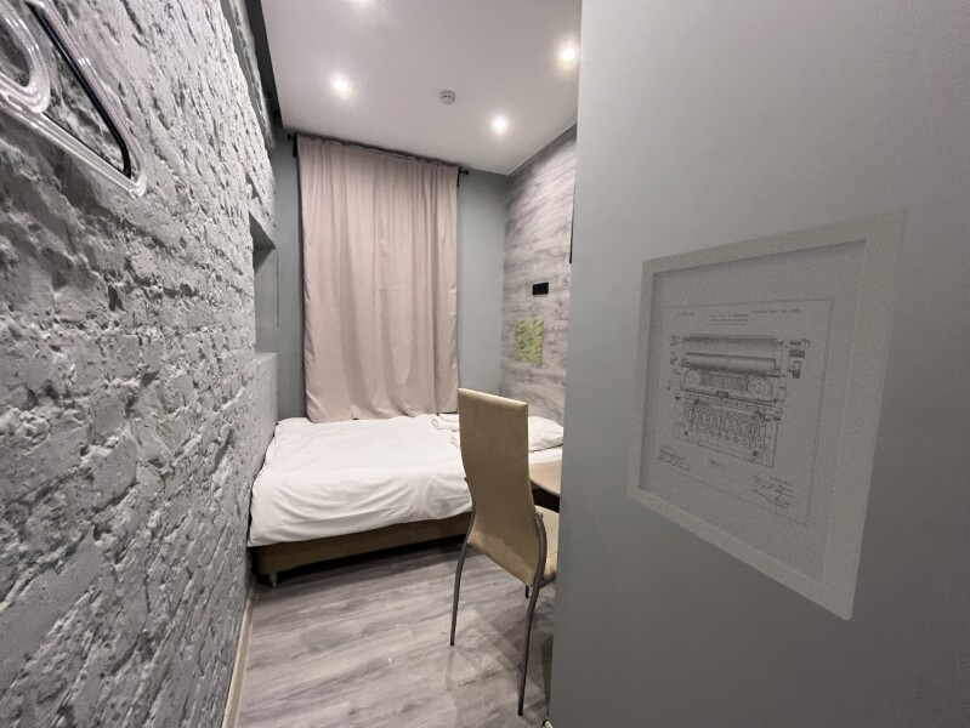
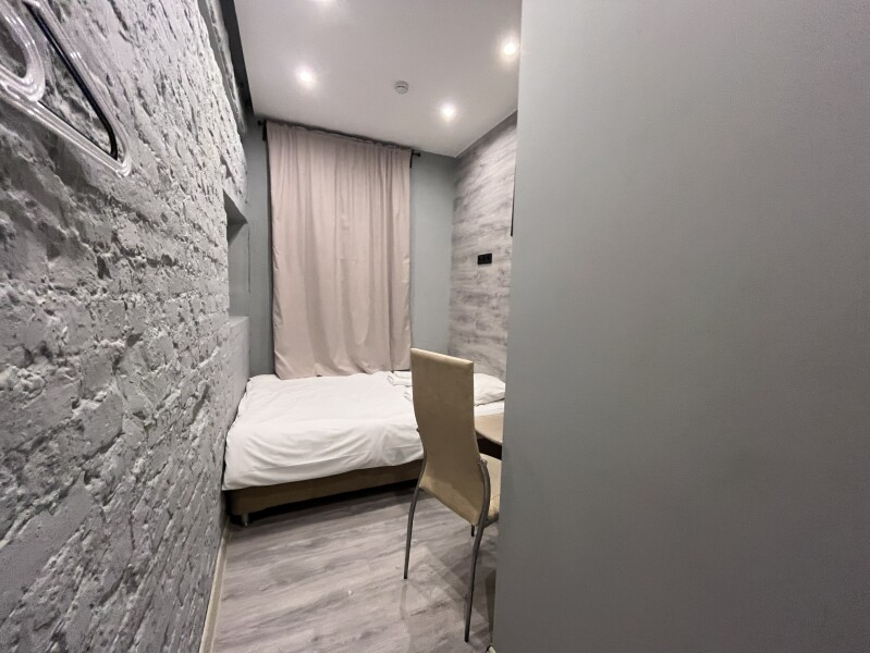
- wall art (527, 341)
- wall art (722, 398)
